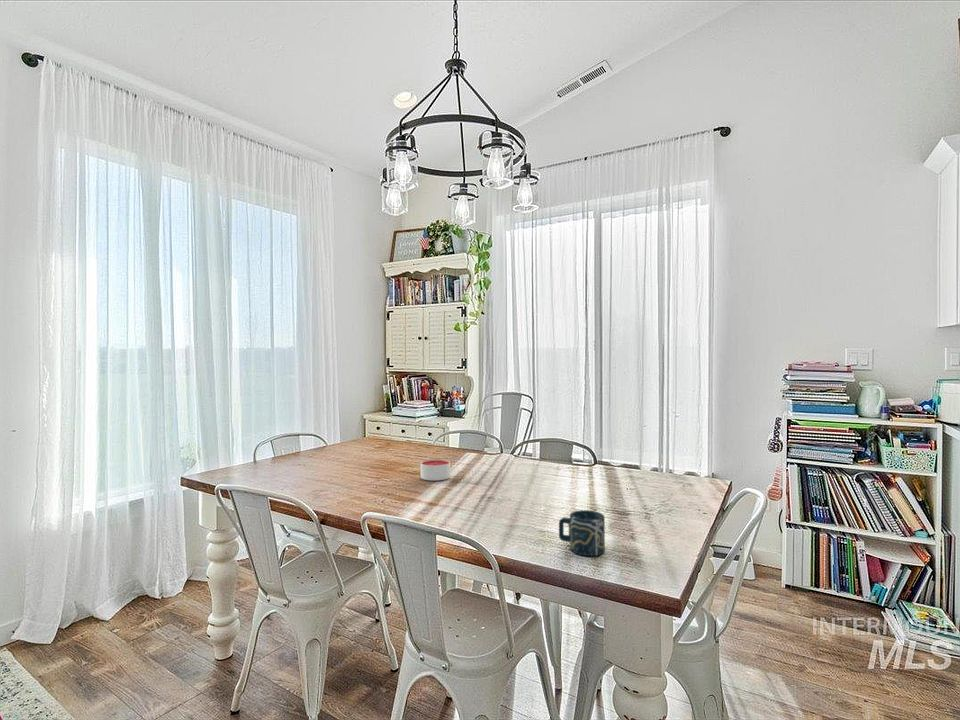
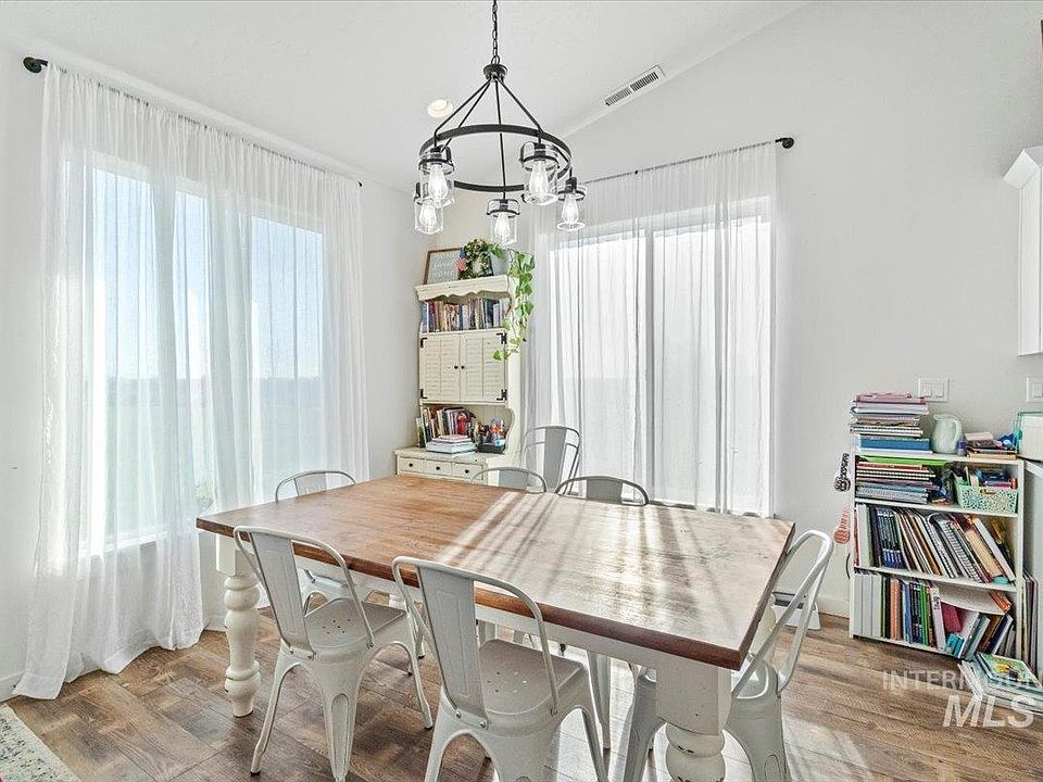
- candle (435, 469)
- cup (581, 531)
